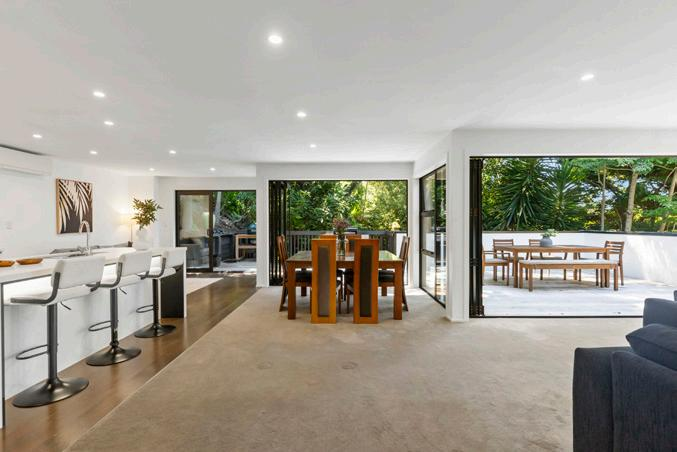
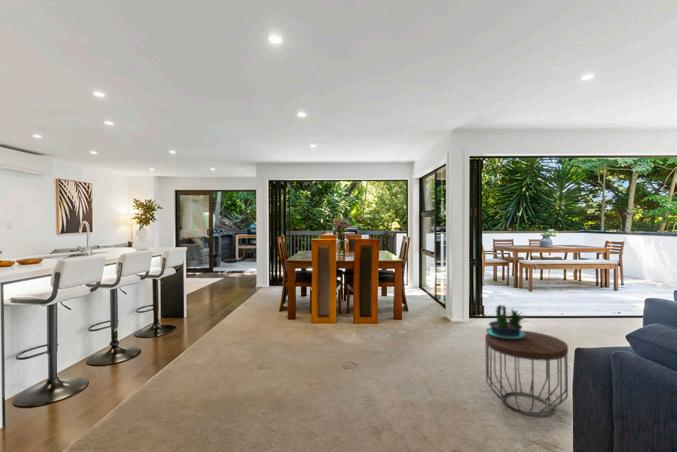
+ side table (519, 374)
+ potted plant (508, 320)
